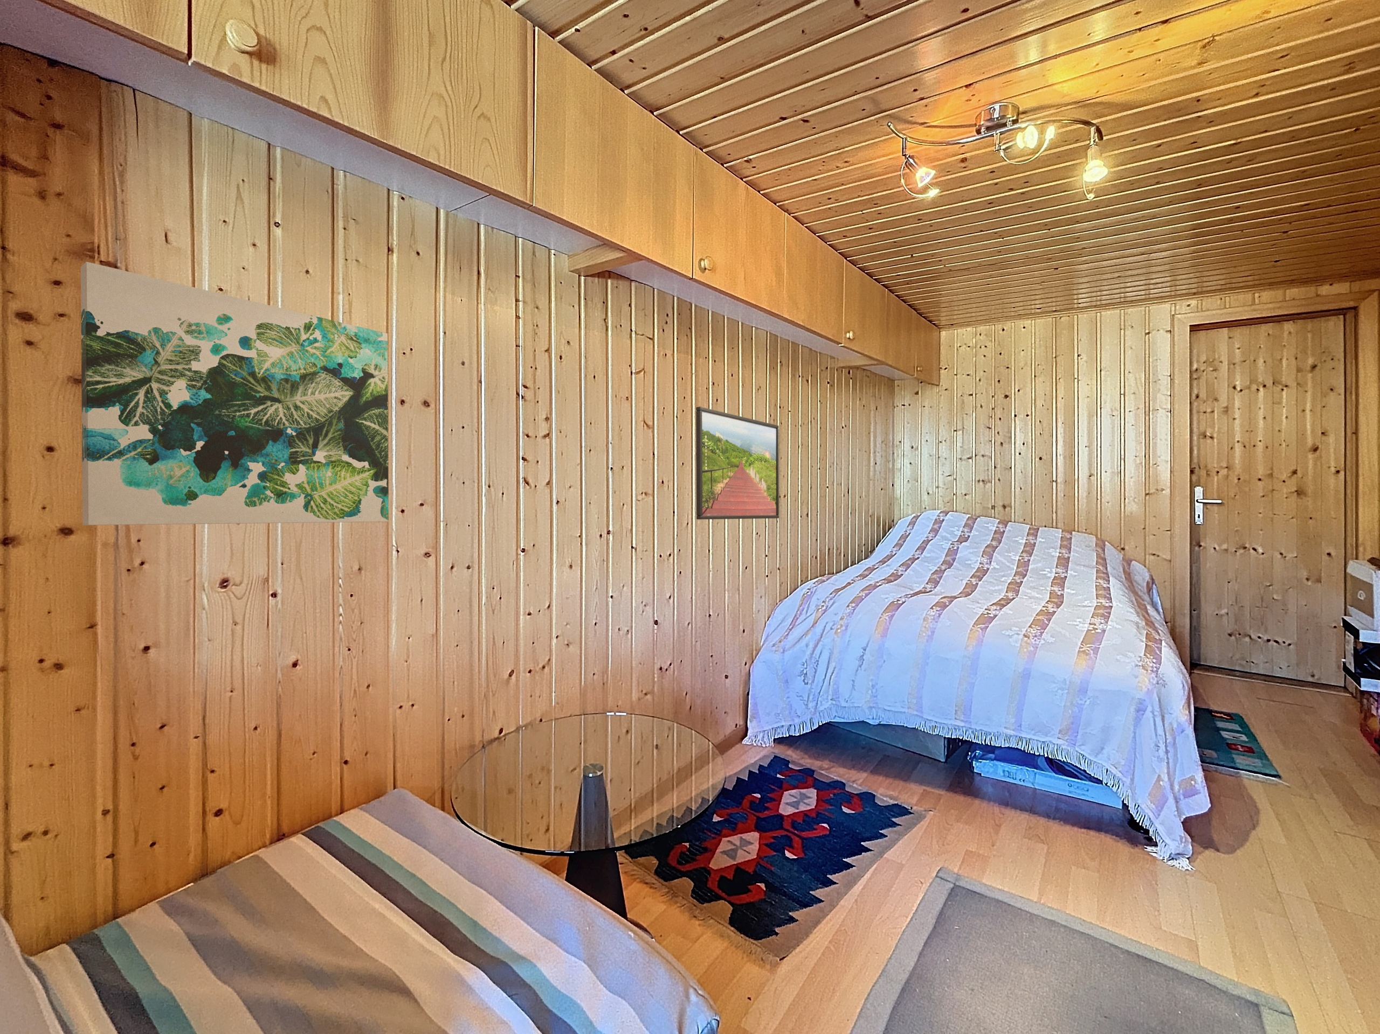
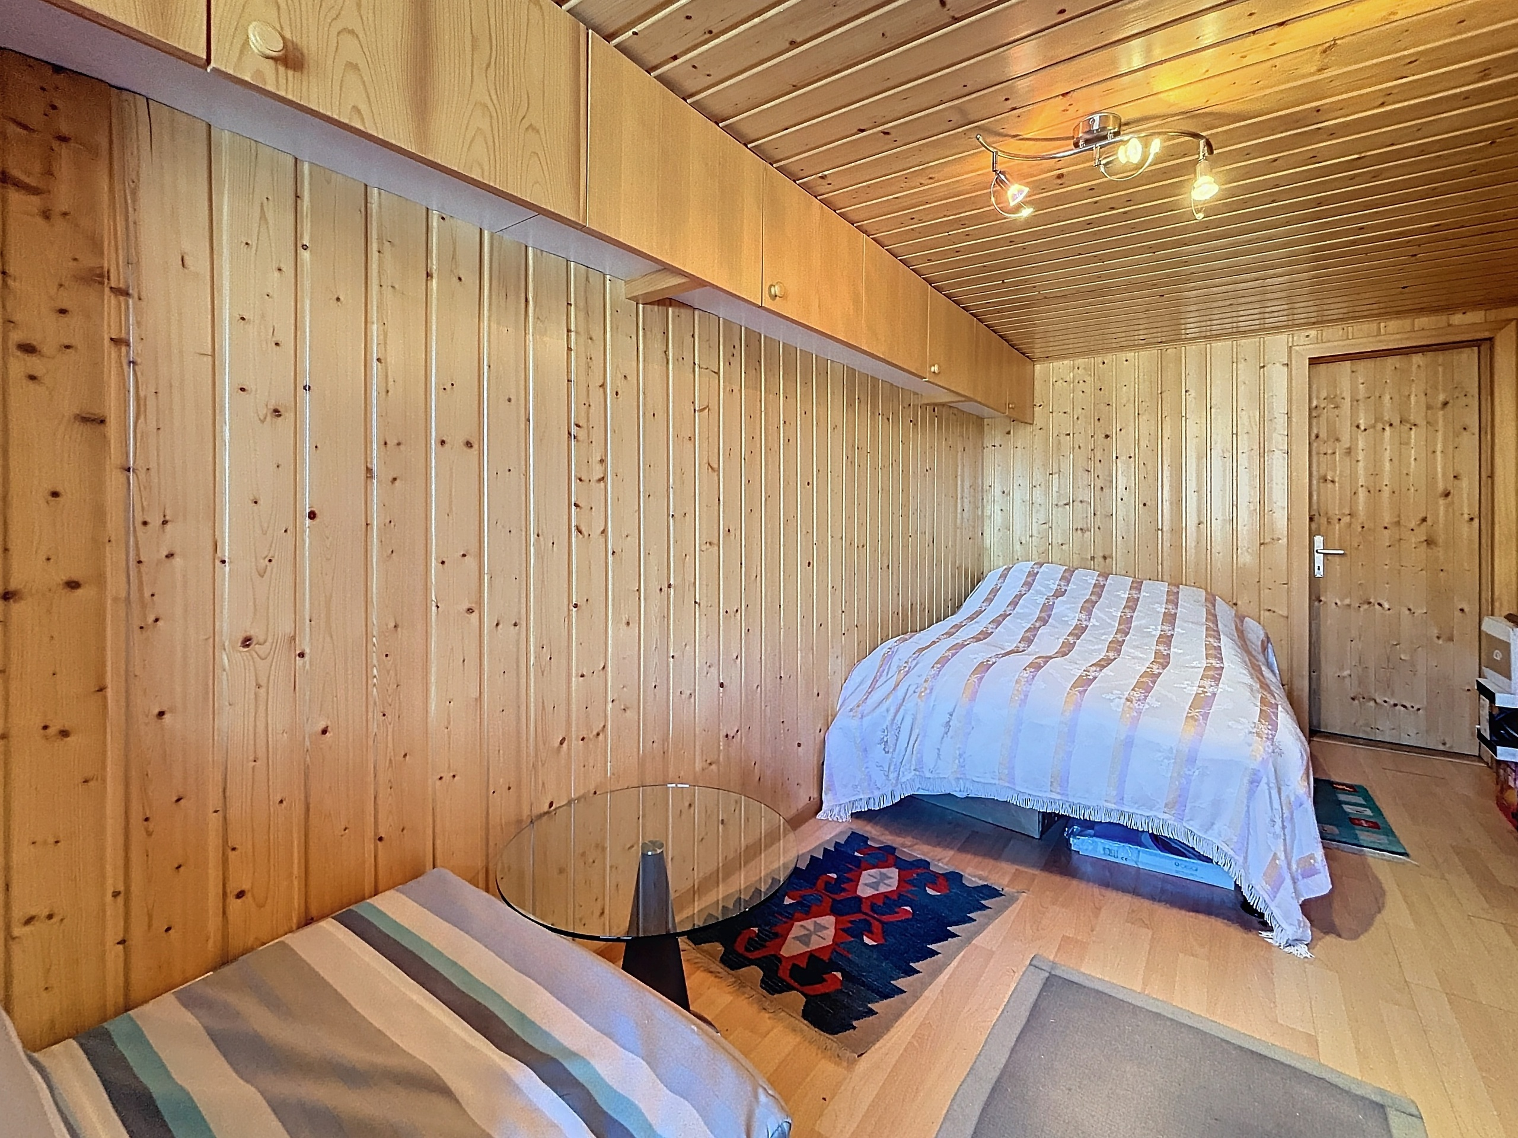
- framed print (741, 467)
- wall art (259, 414)
